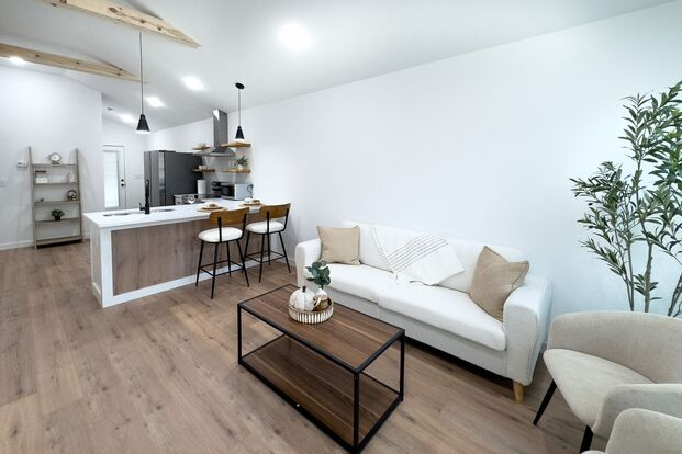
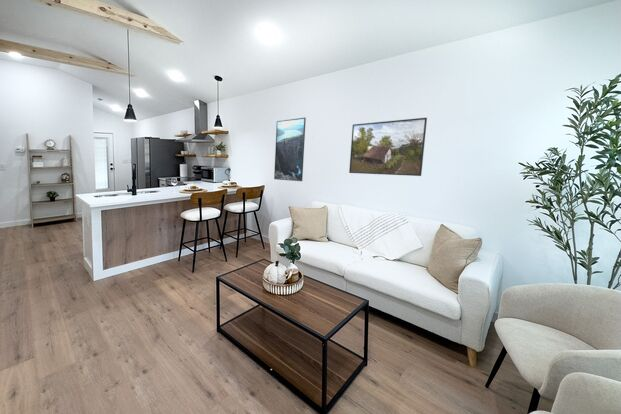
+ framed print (289, 150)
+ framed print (384, 148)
